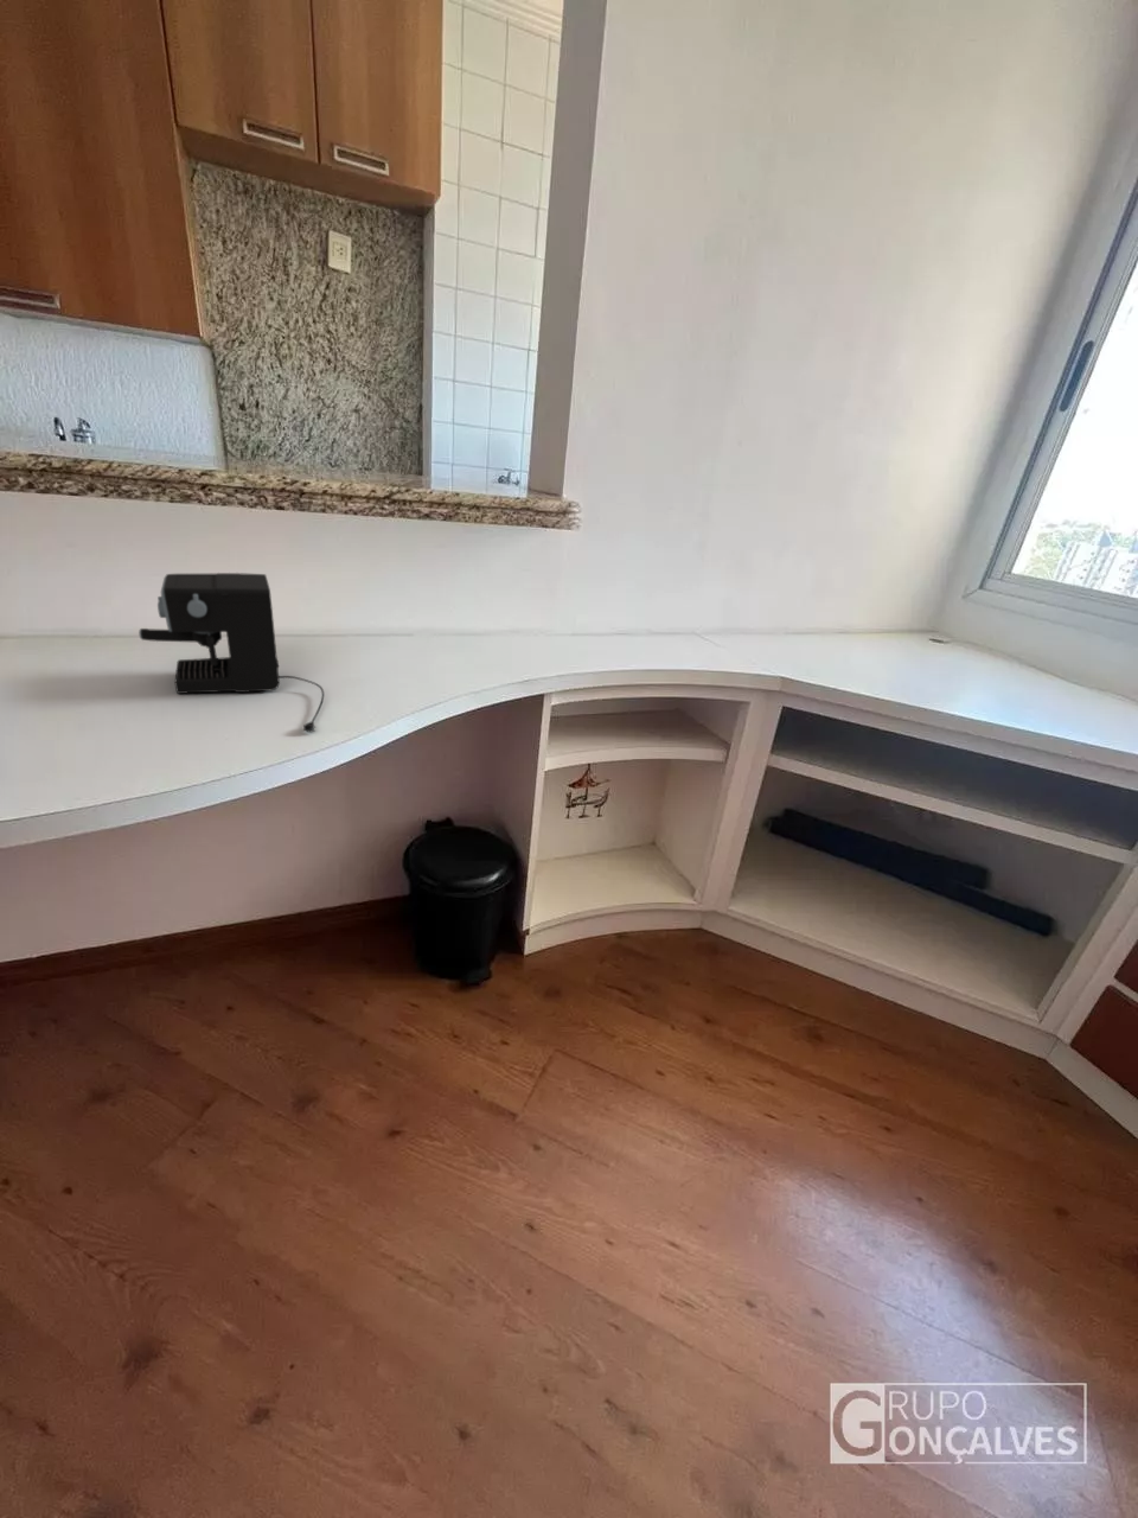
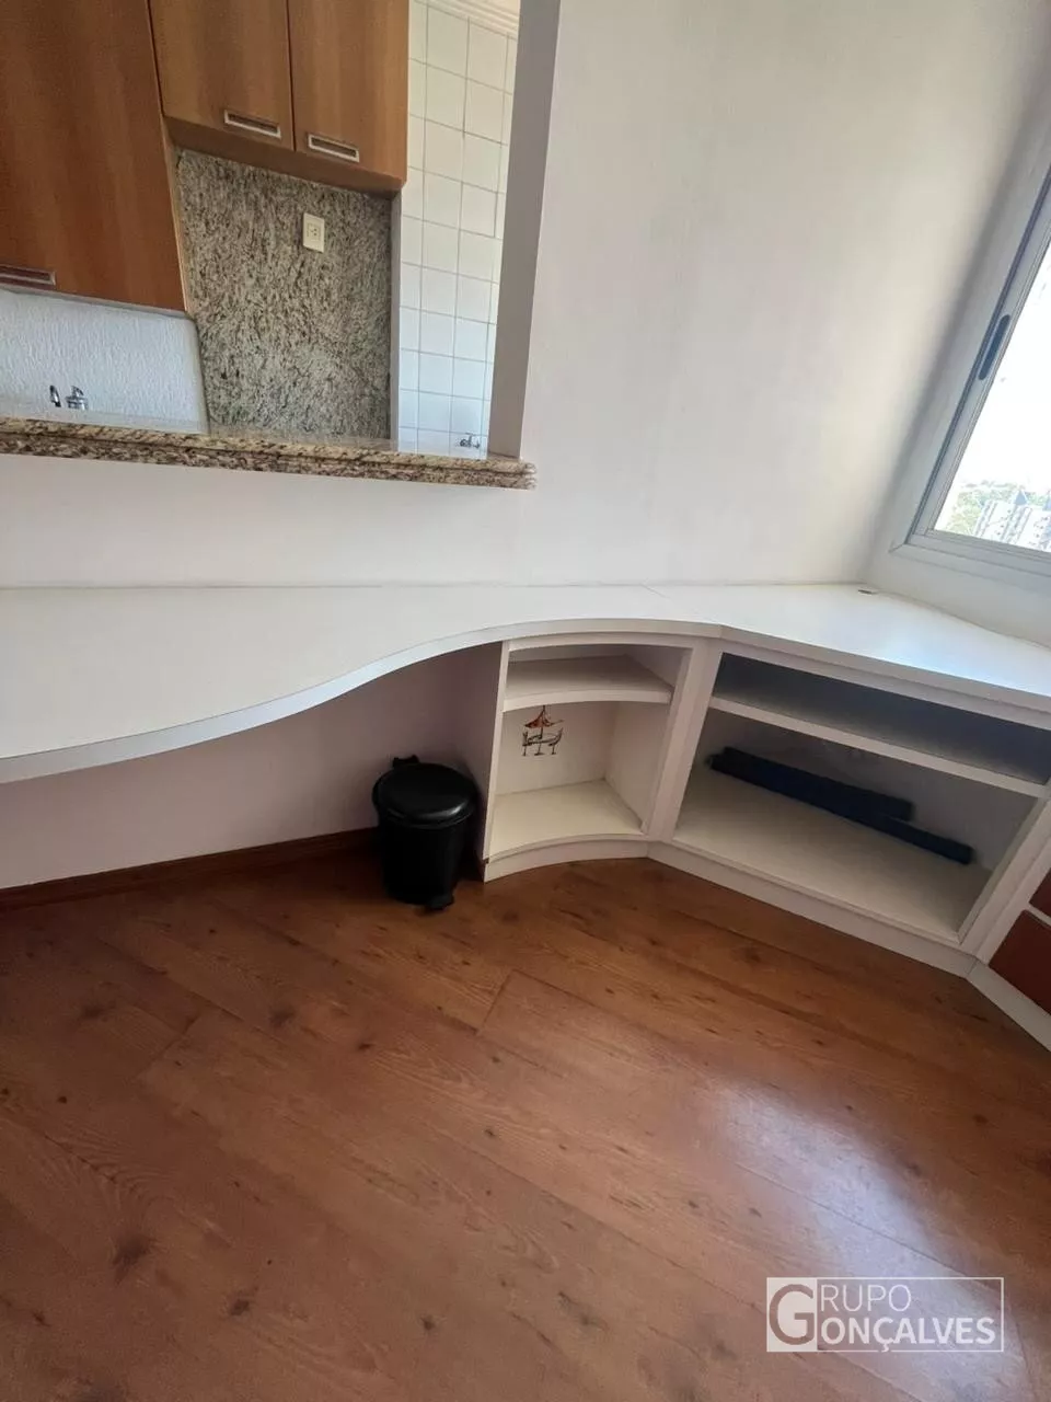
- coffee maker (231, 649)
